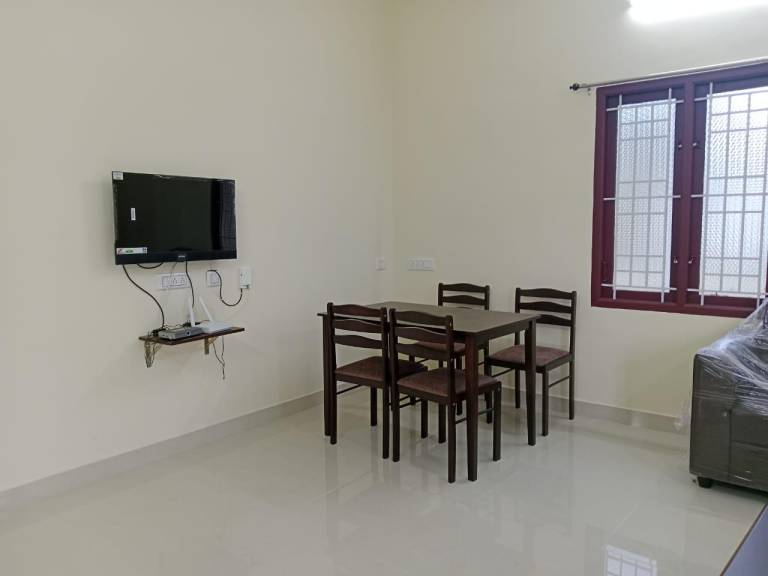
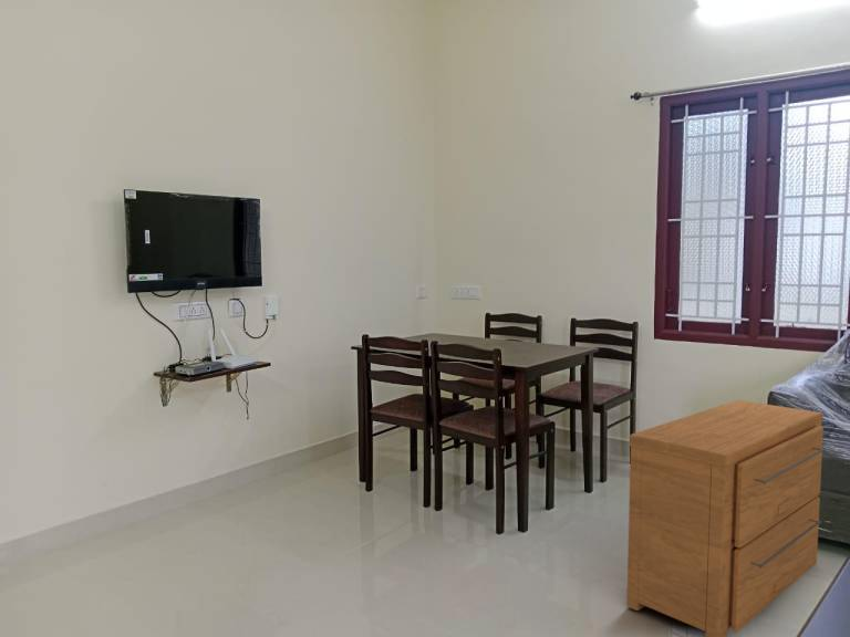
+ chest of drawers (737, 505)
